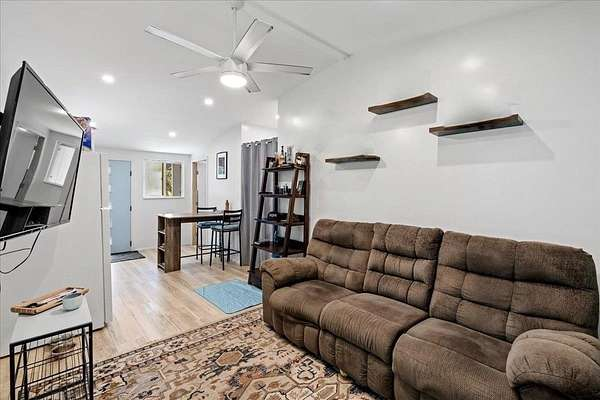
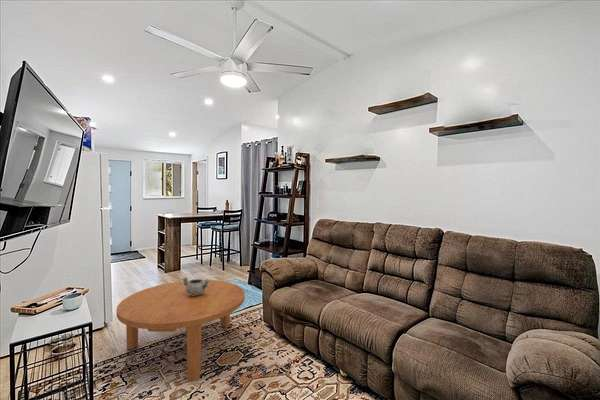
+ decorative bowl (196, 285)
+ coffee table (185, 322)
